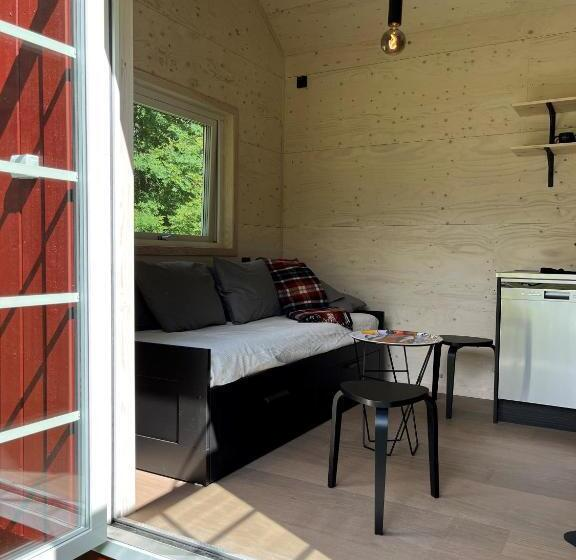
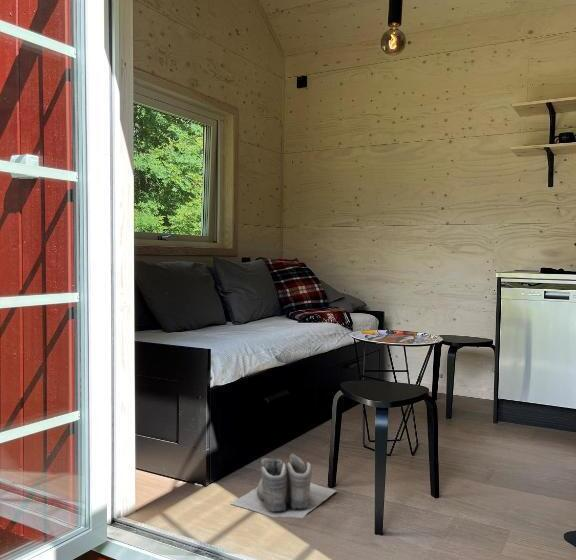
+ boots (285, 475)
